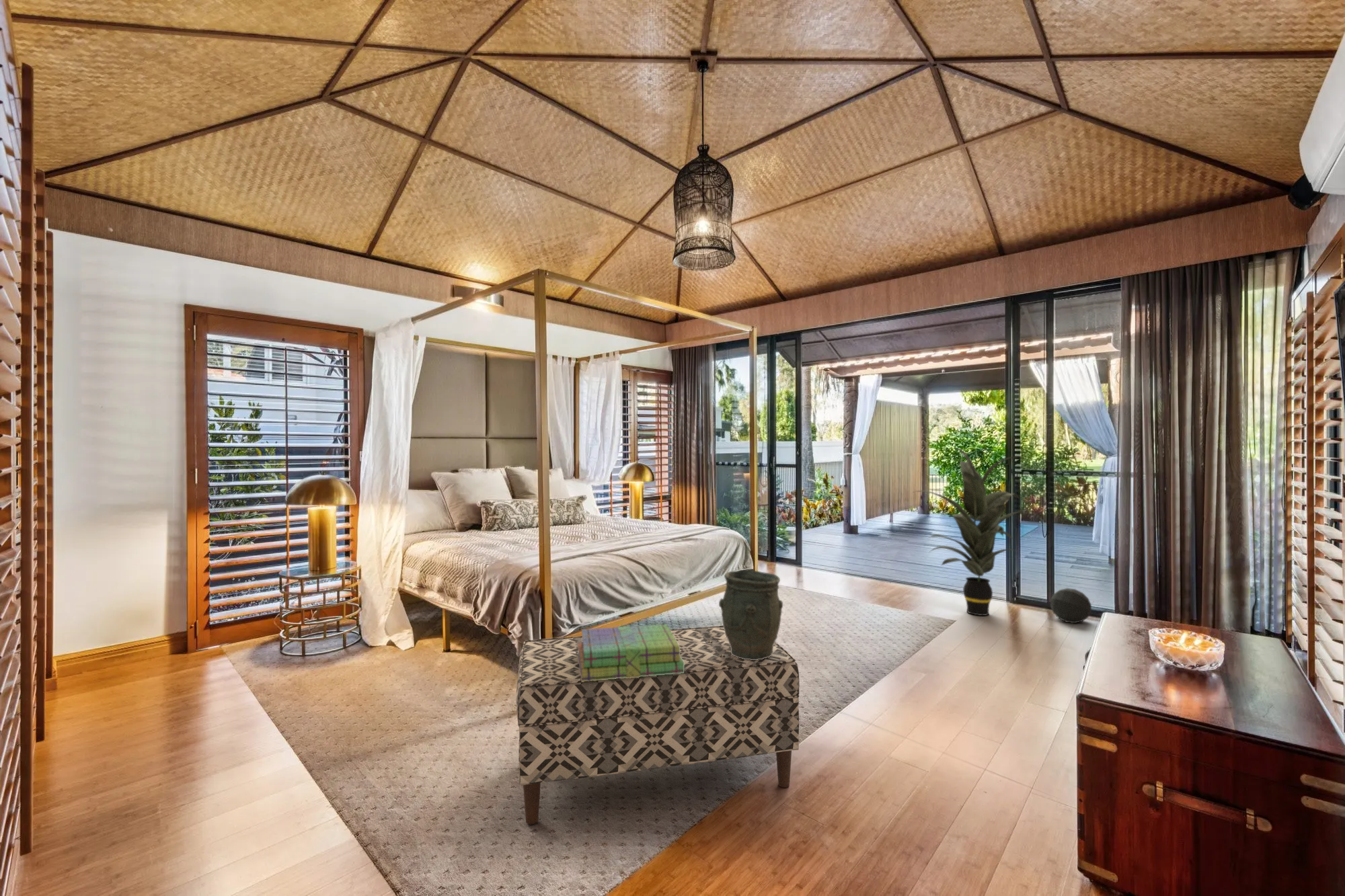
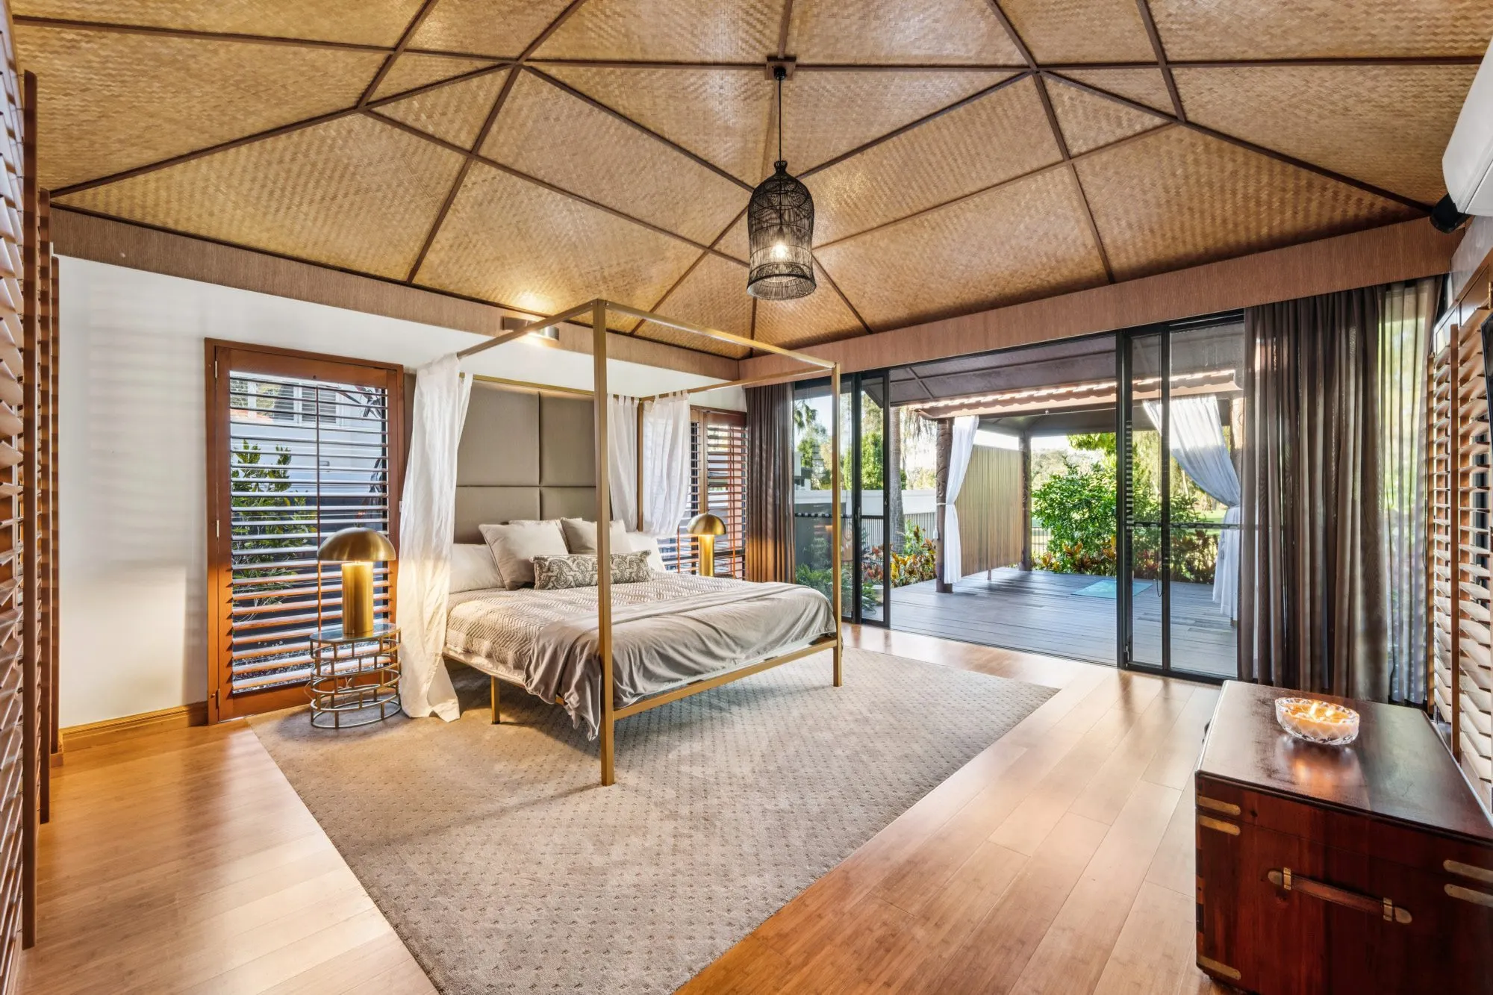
- indoor plant (973, 529)
- vase (751, 613)
- ball (1070, 605)
- bench (654, 711)
- stack of books (628, 650)
